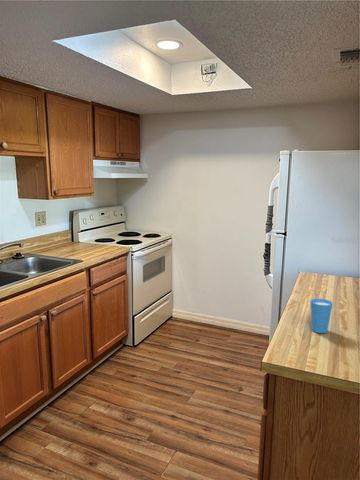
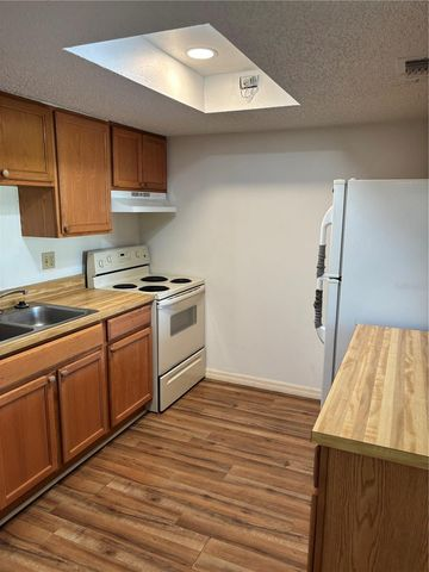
- cup (320, 316)
